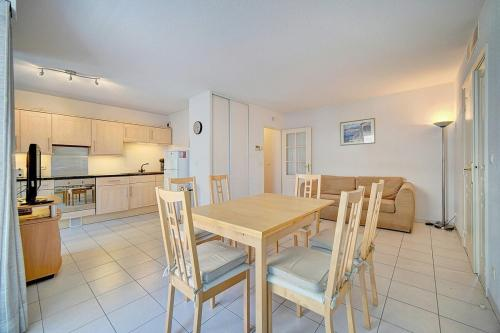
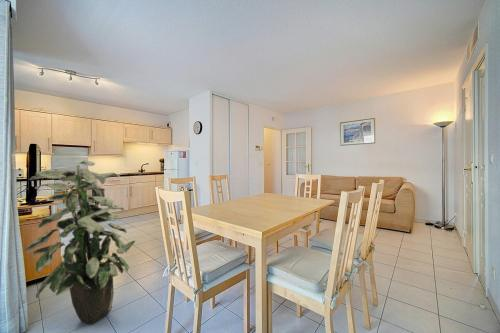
+ indoor plant (84, 240)
